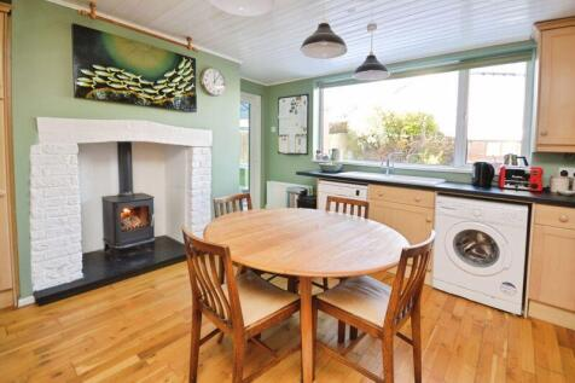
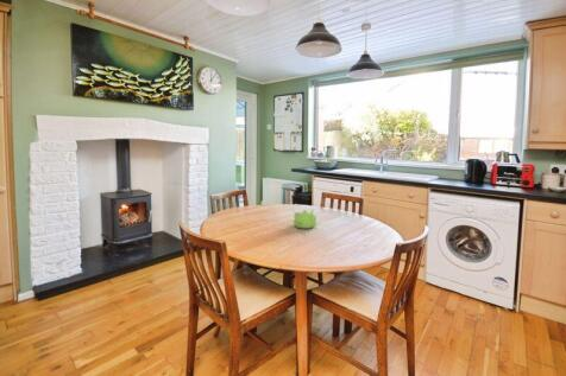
+ teapot (304, 218)
